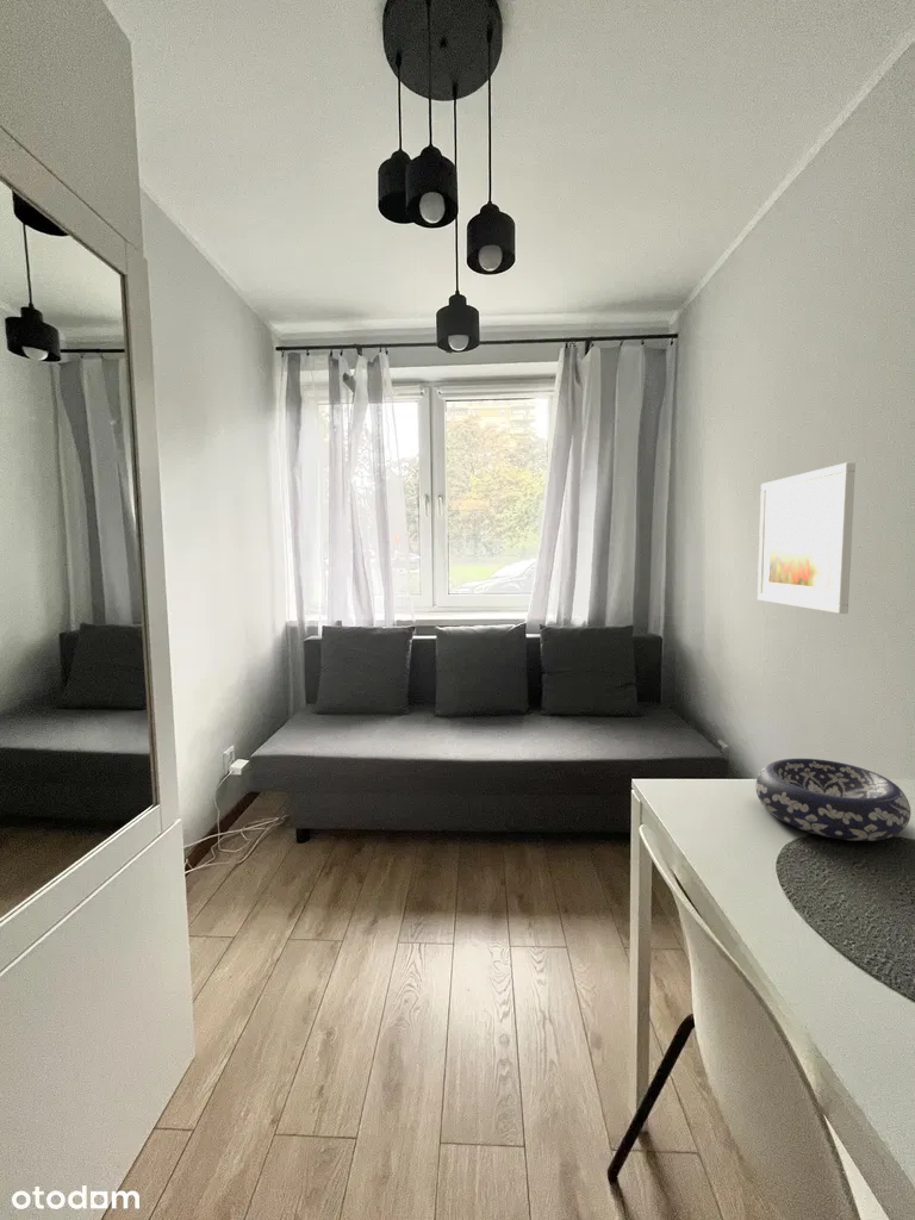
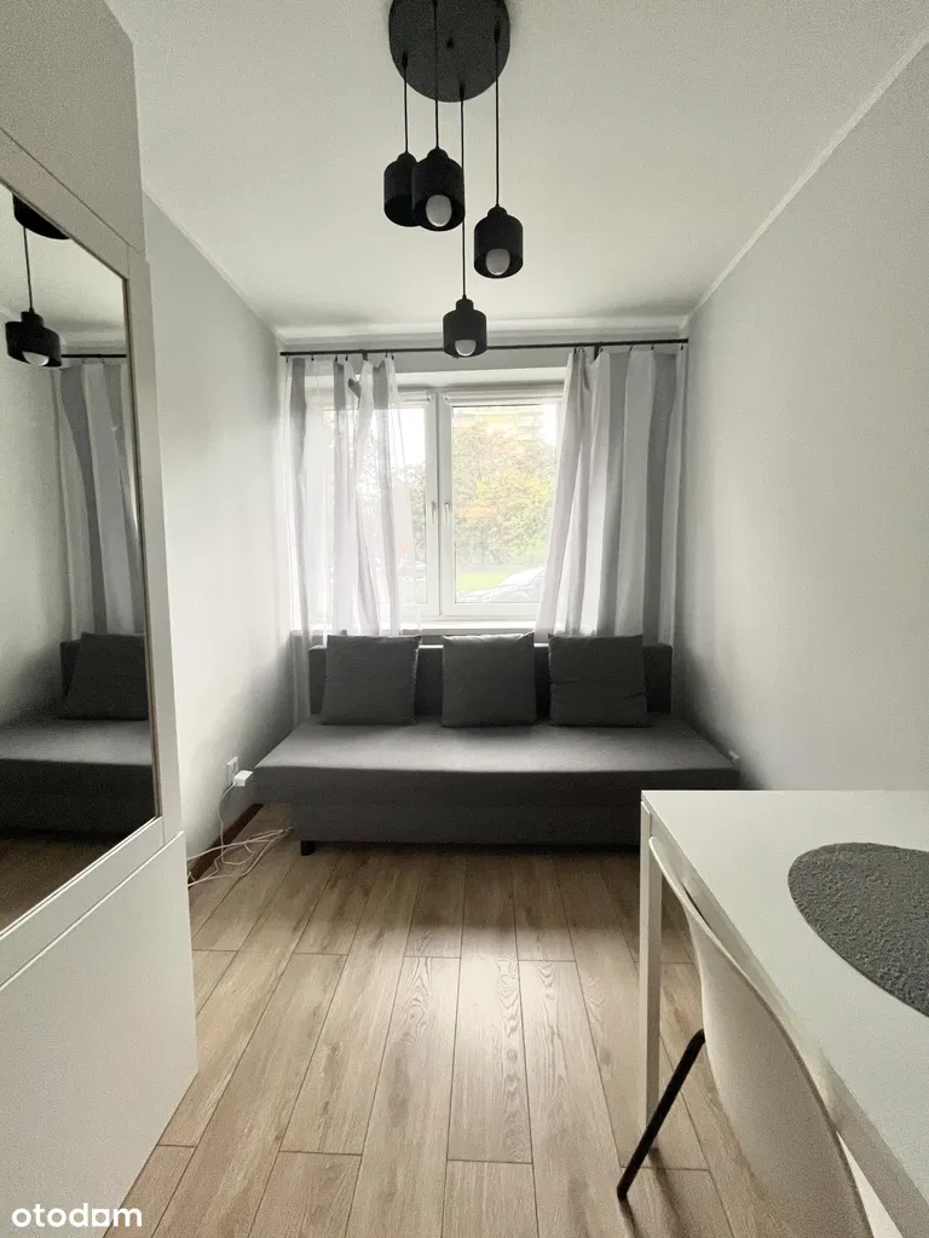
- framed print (798, 541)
- decorative bowl (828, 797)
